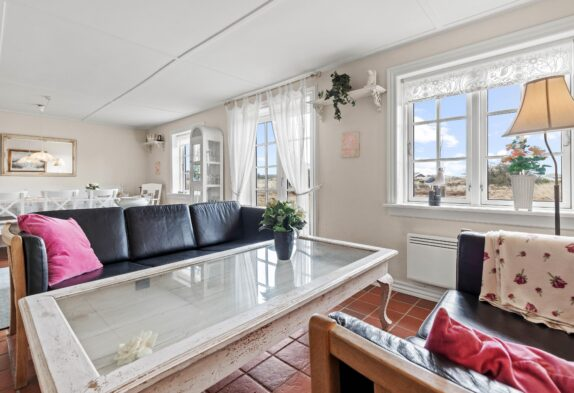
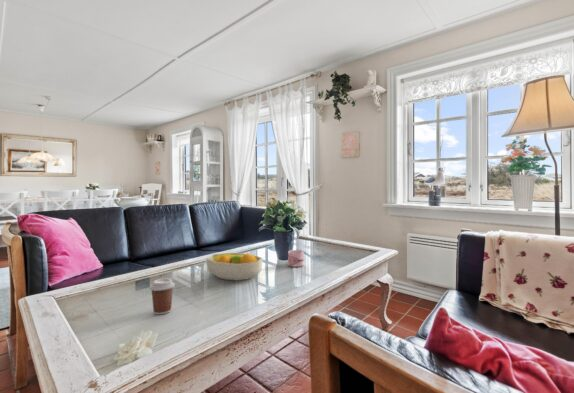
+ mug (297, 257)
+ coffee cup (162, 296)
+ fruit bowl (234, 262)
